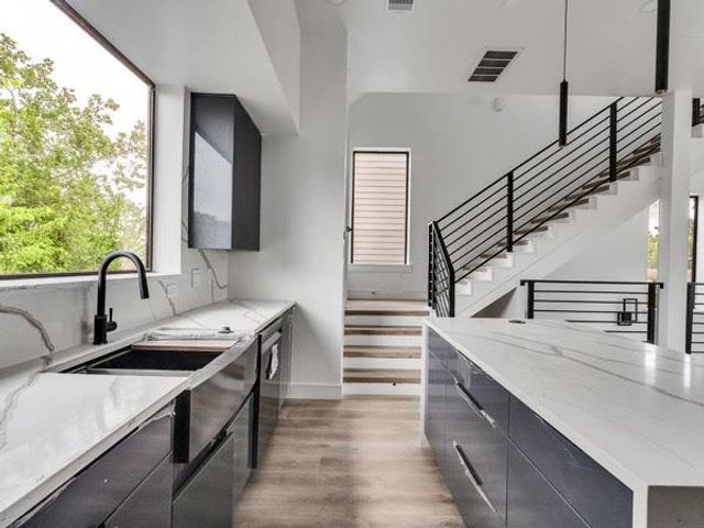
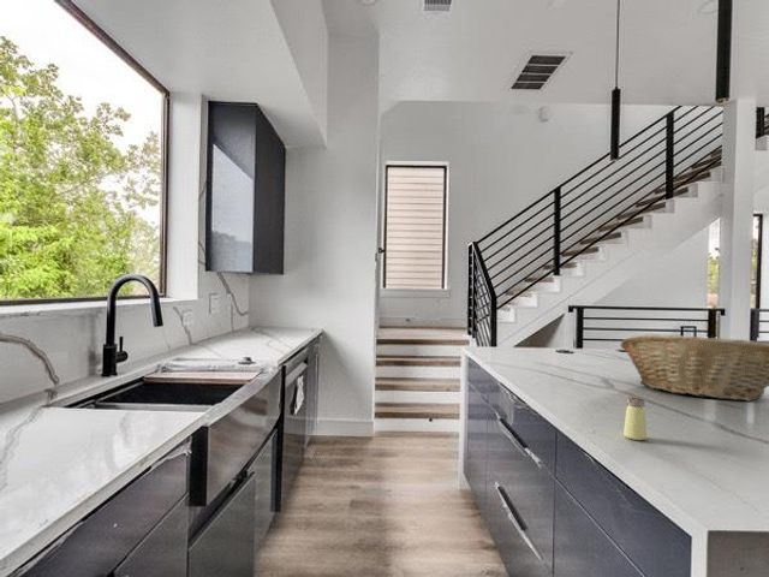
+ saltshaker (634, 417)
+ fruit basket (698, 362)
